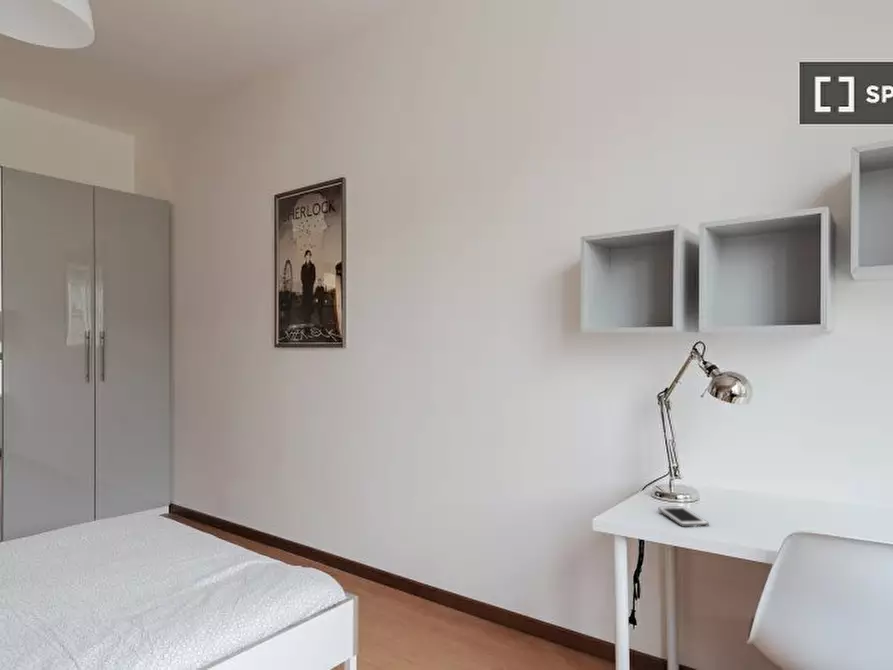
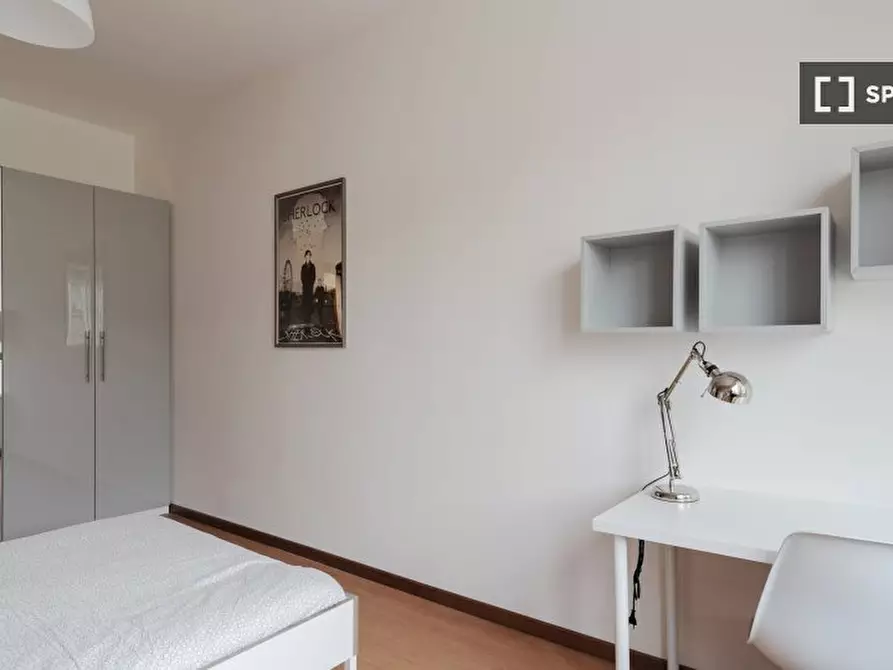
- cell phone (682, 516)
